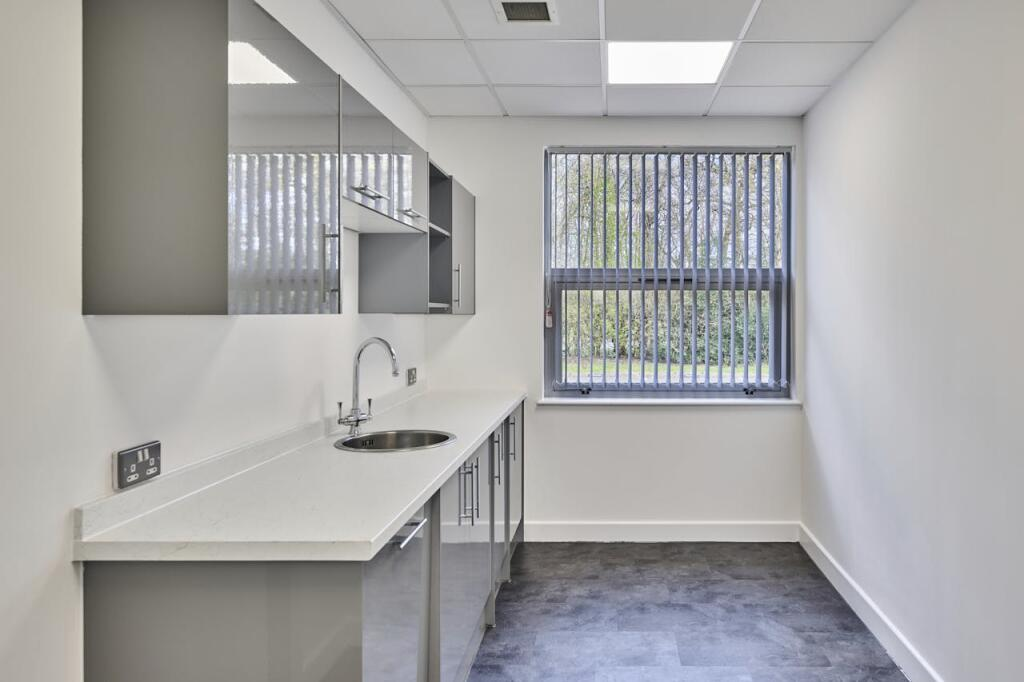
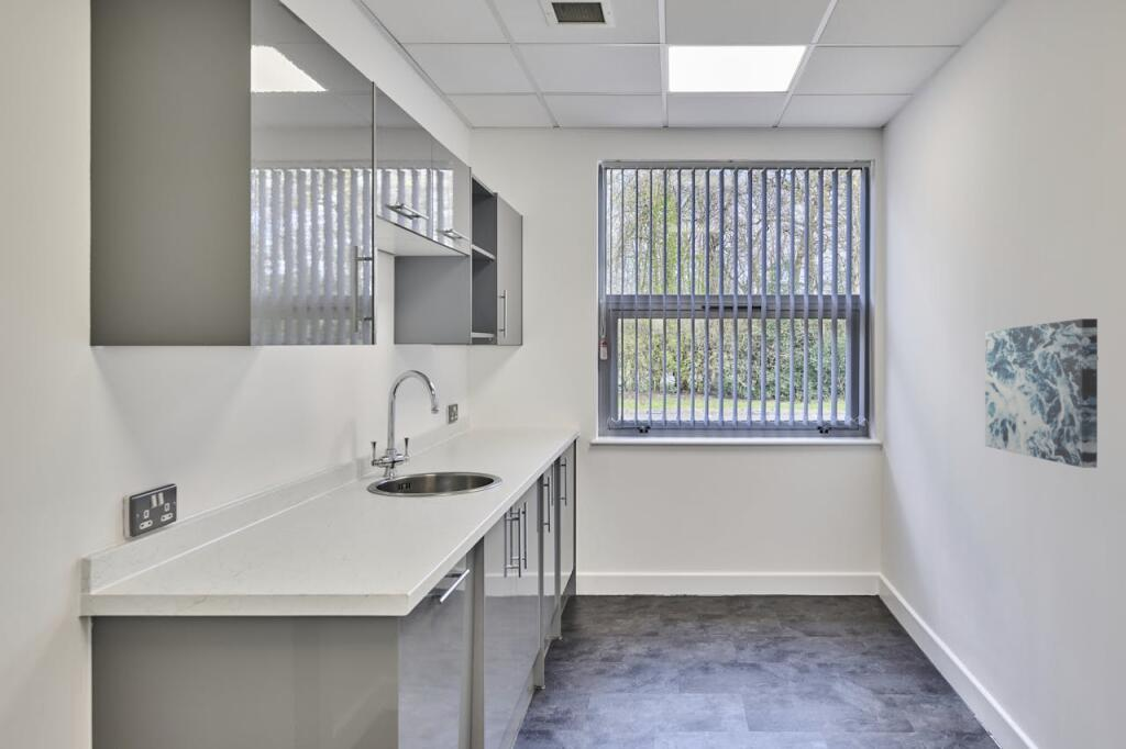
+ wall art (1034, 390)
